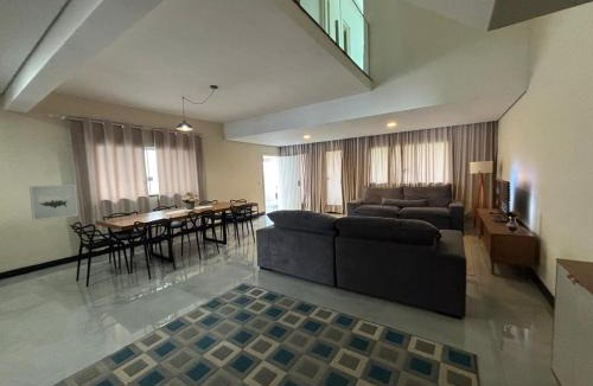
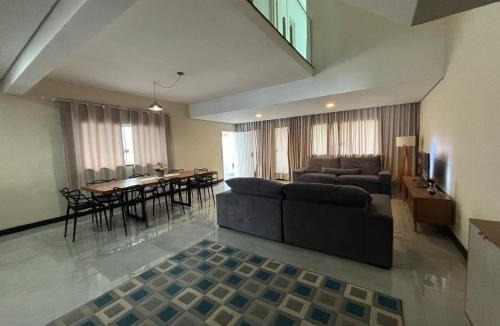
- wall art (55, 201)
